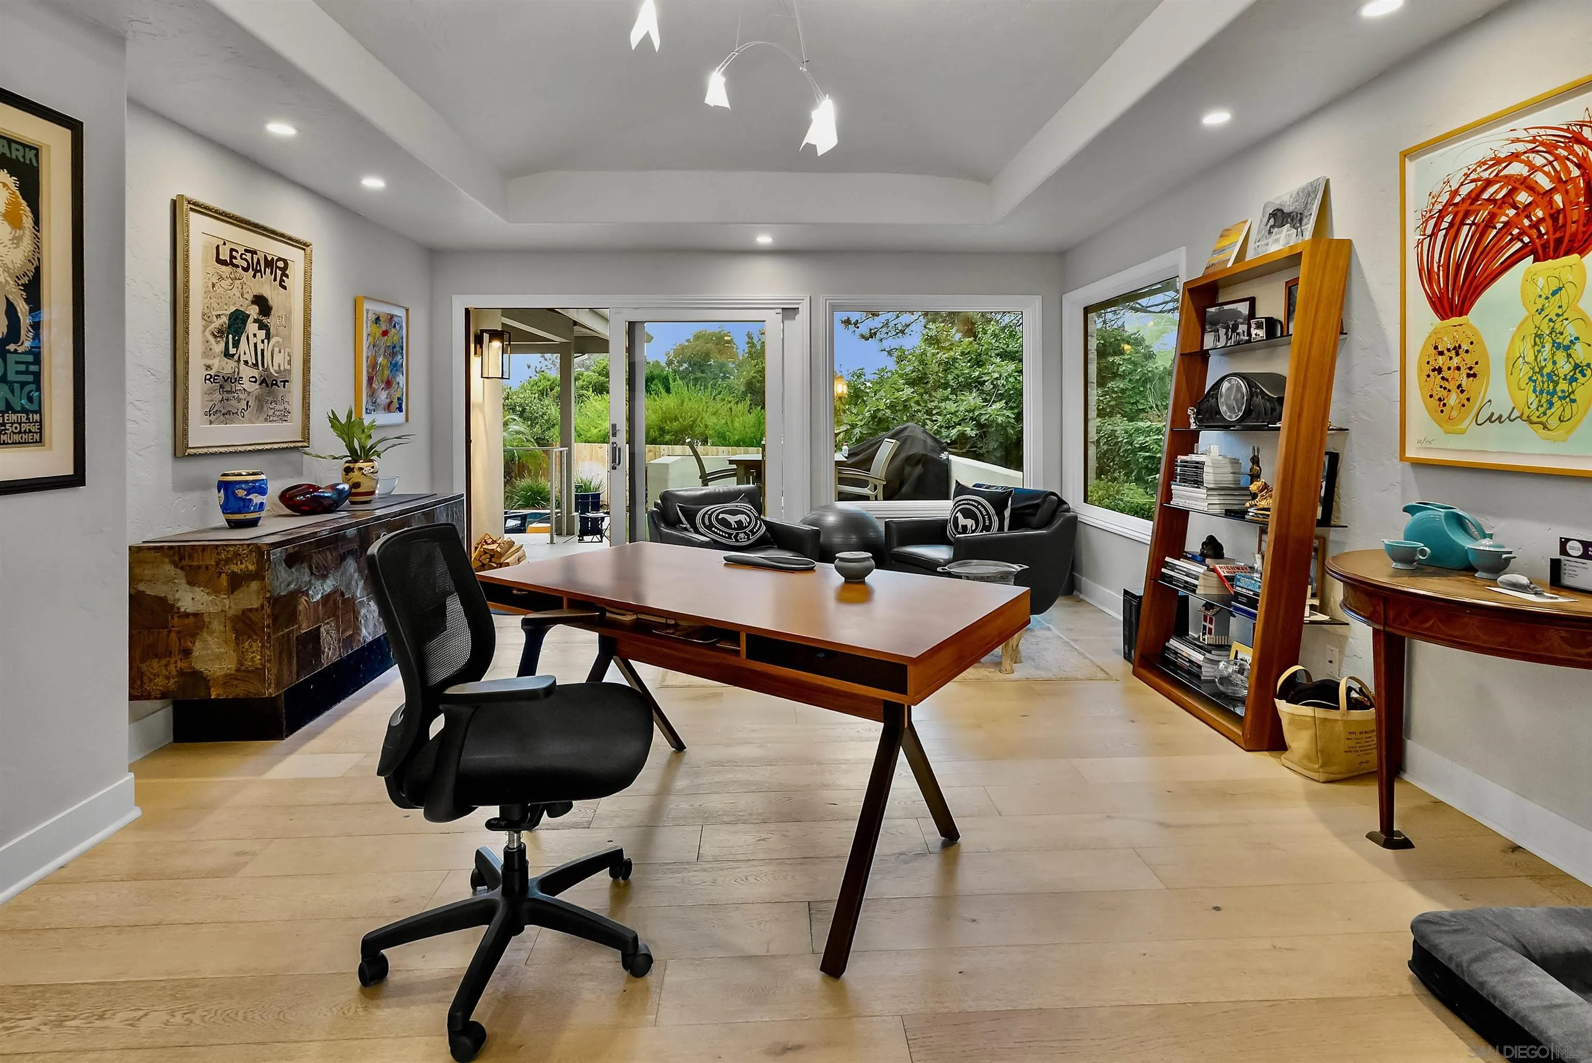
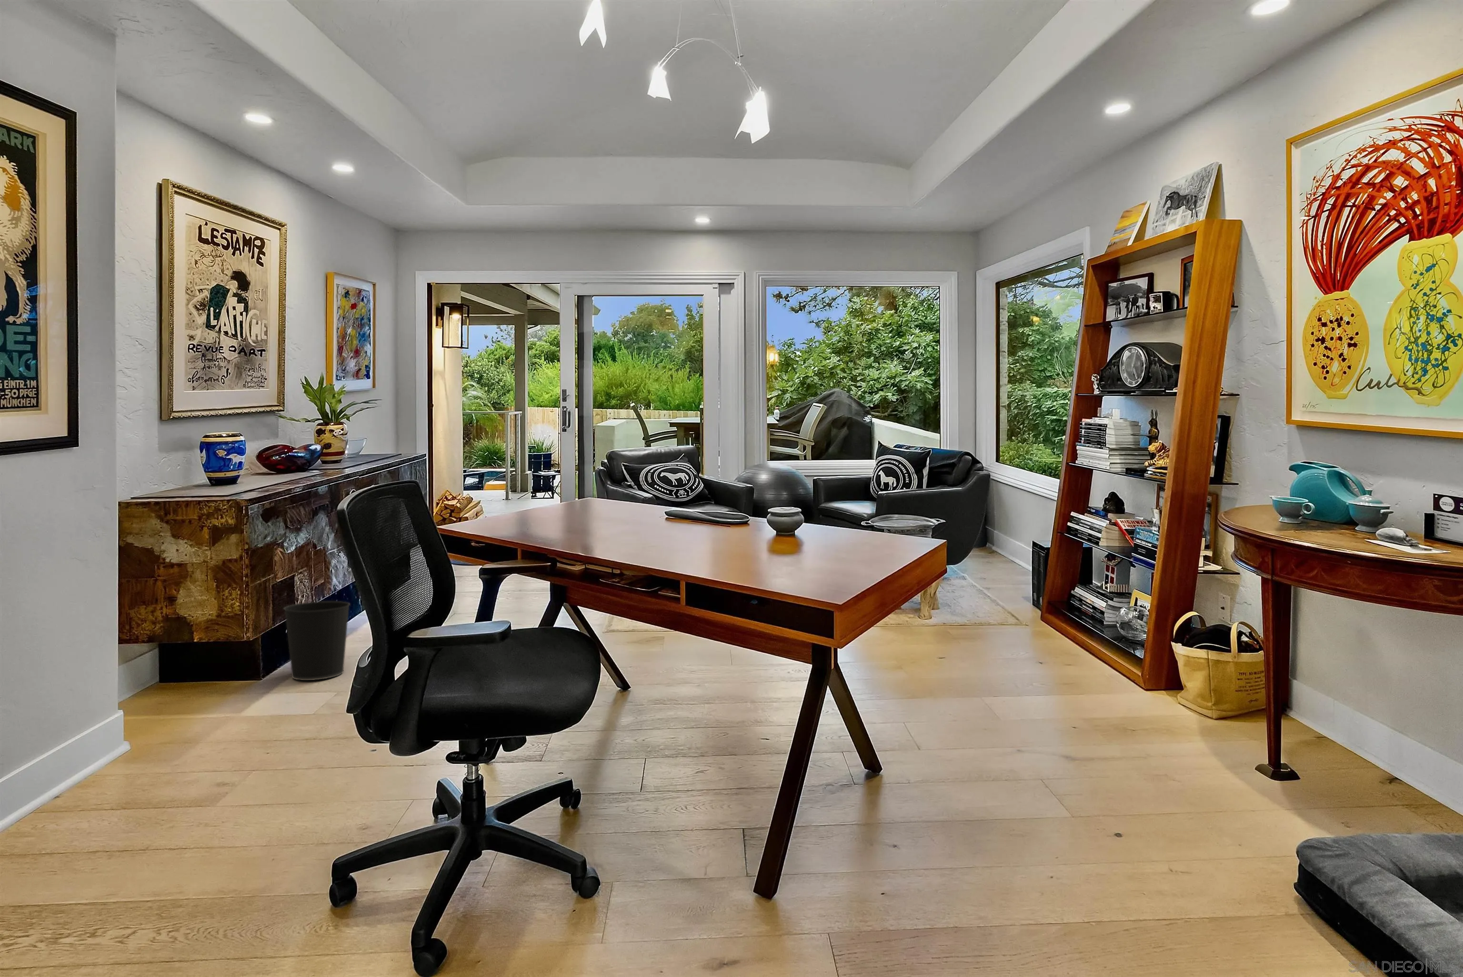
+ wastebasket (317, 640)
